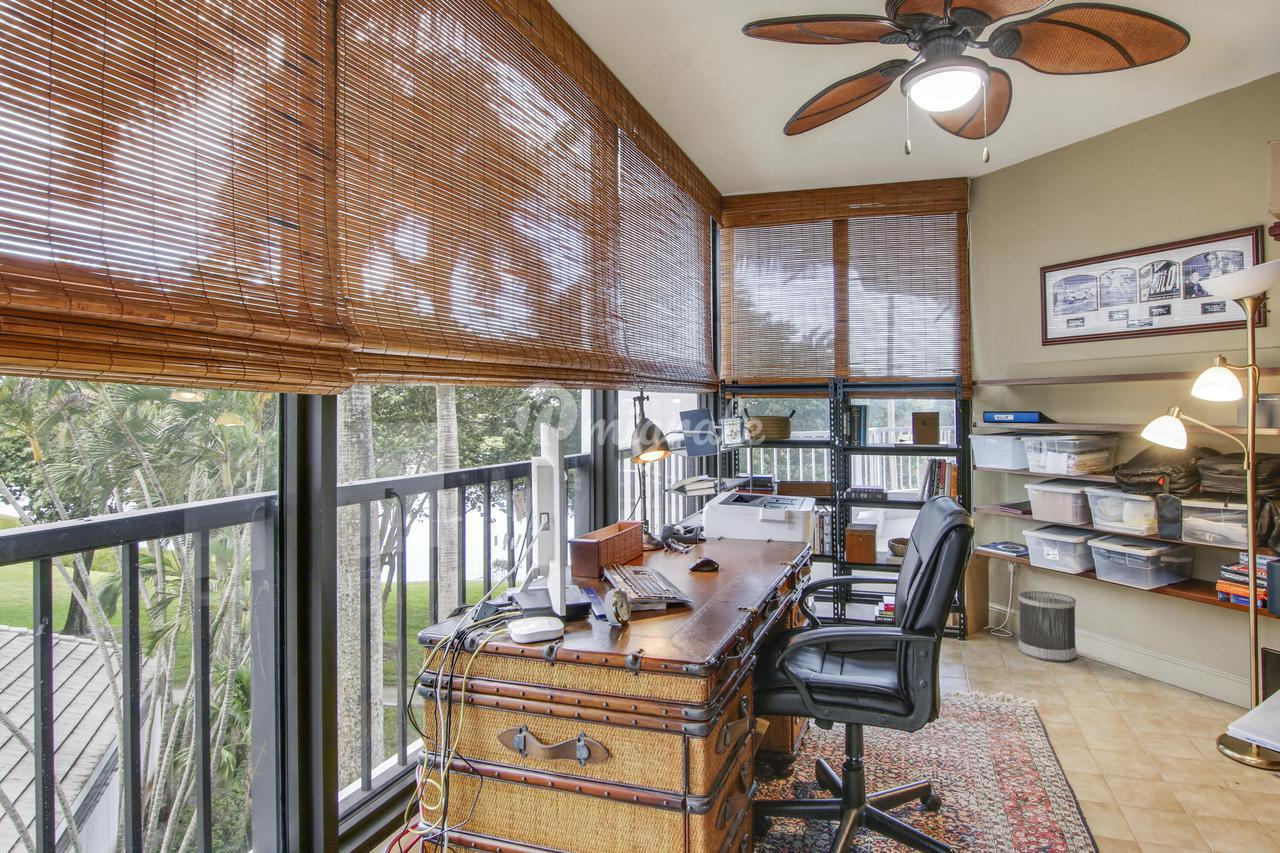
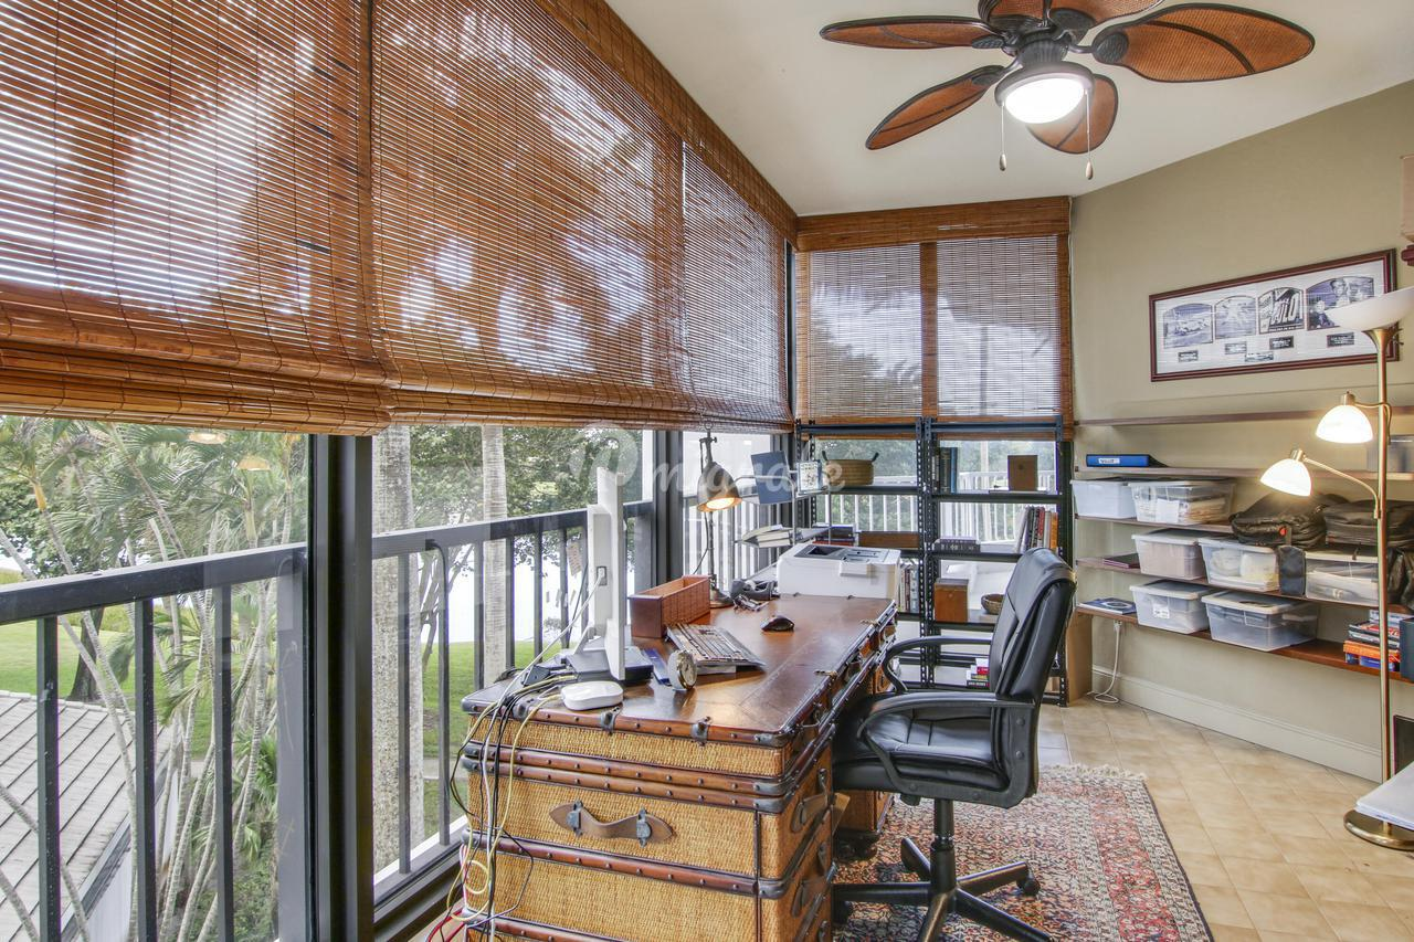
- wastebasket (1046, 625)
